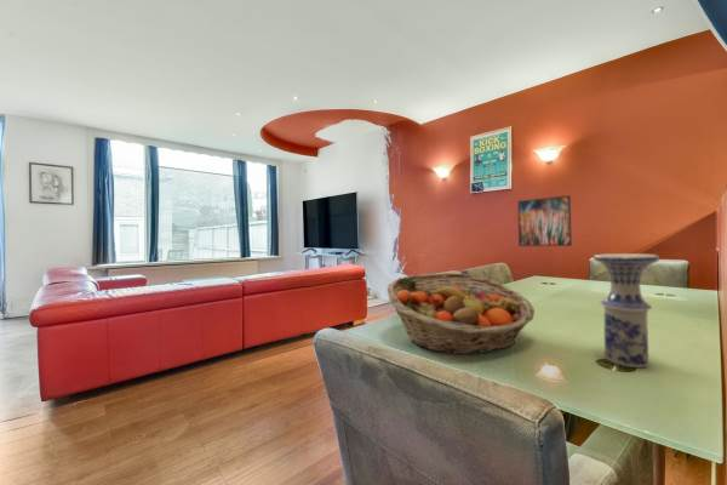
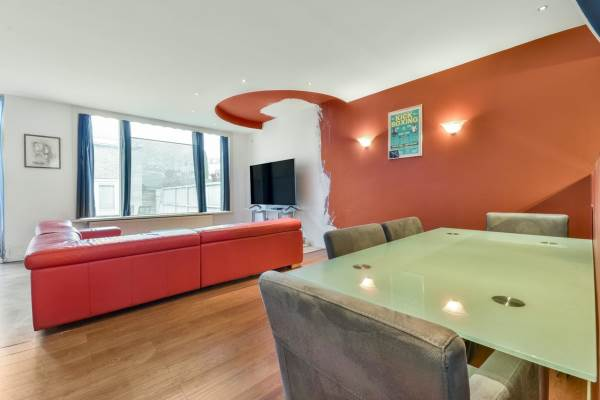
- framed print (543, 222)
- fruit basket (457, 307)
- vase (625, 308)
